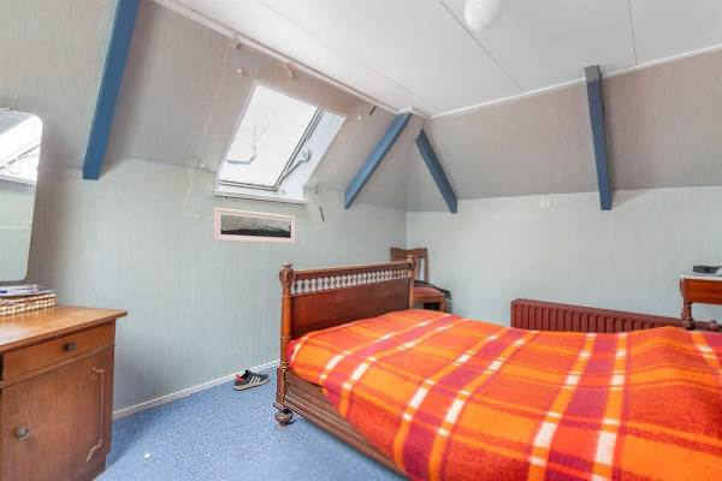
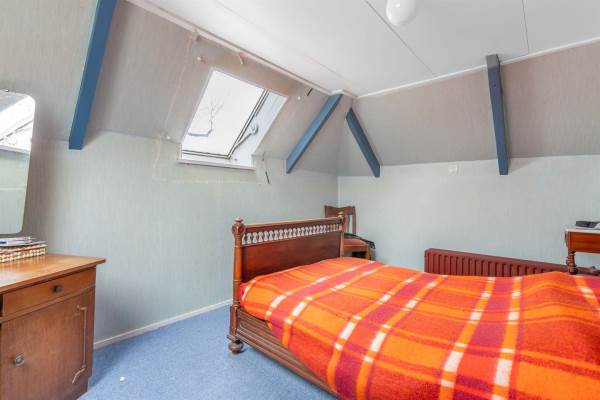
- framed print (258, 227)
- sneaker (253, 376)
